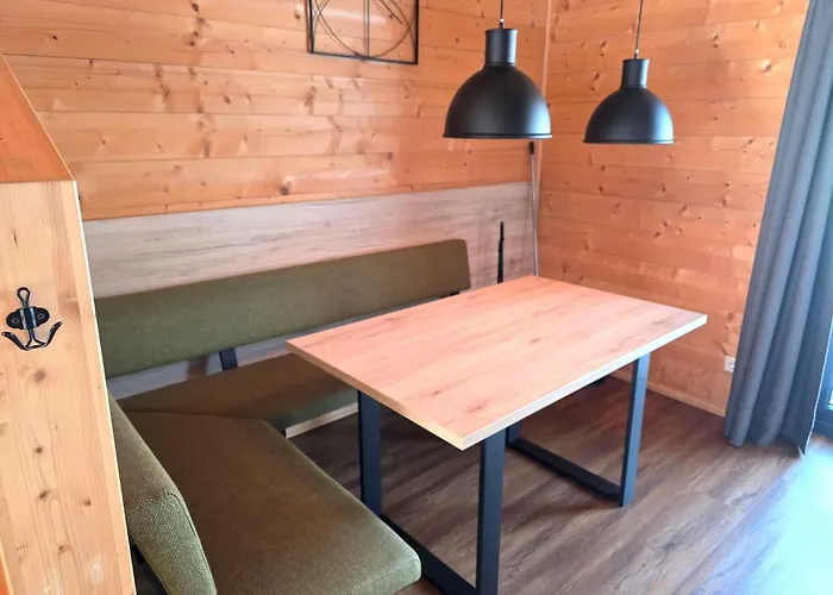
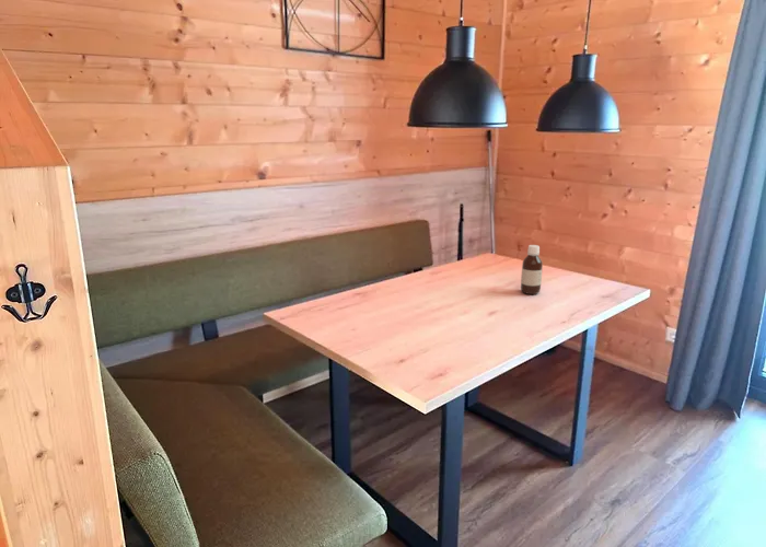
+ bottle (532, 269)
